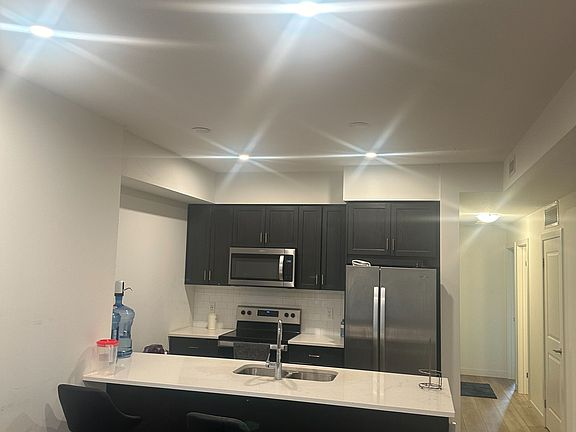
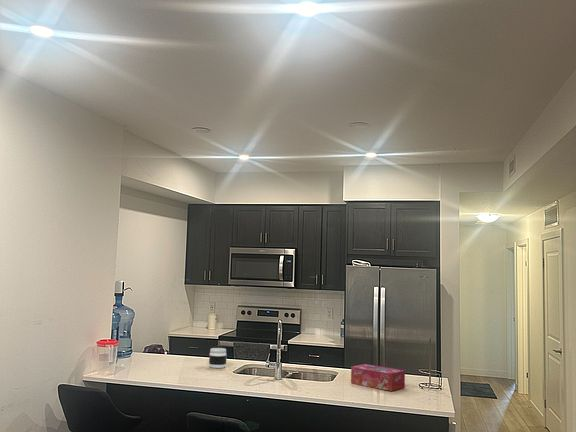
+ jar (217, 357)
+ tissue box (377, 376)
